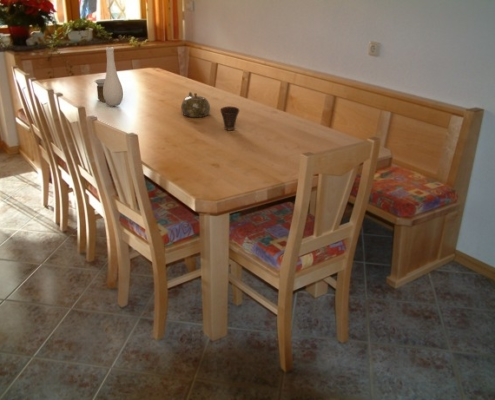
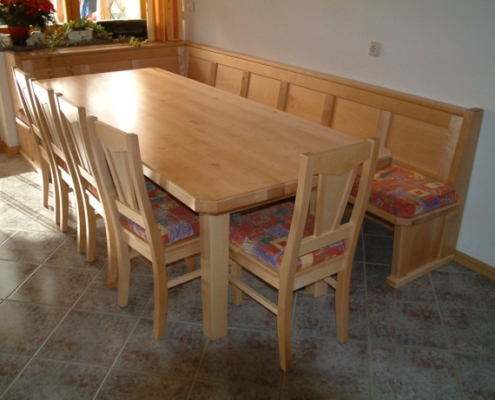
- teapot (196, 104)
- cup (229, 119)
- vase (107, 75)
